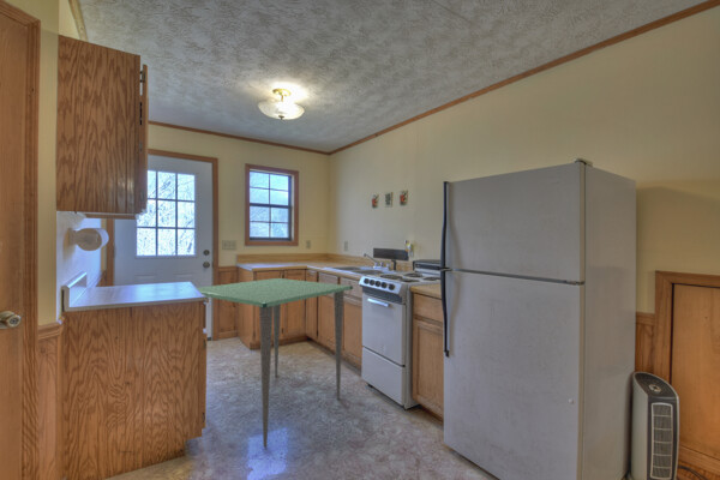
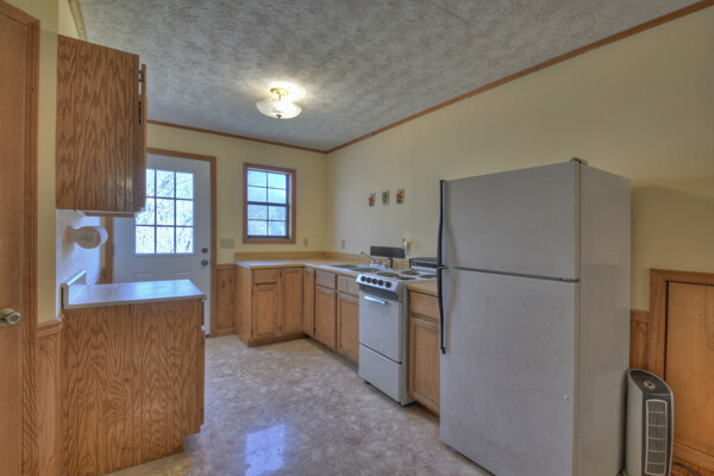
- dining table (270, 346)
